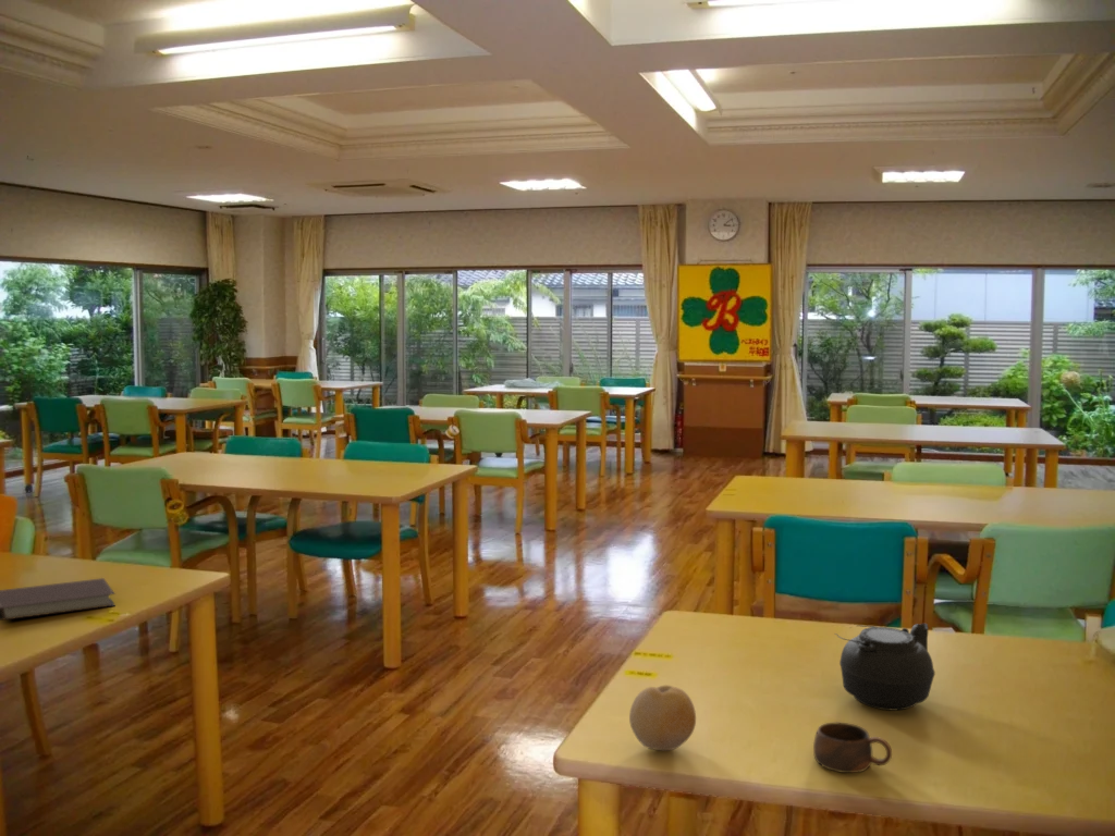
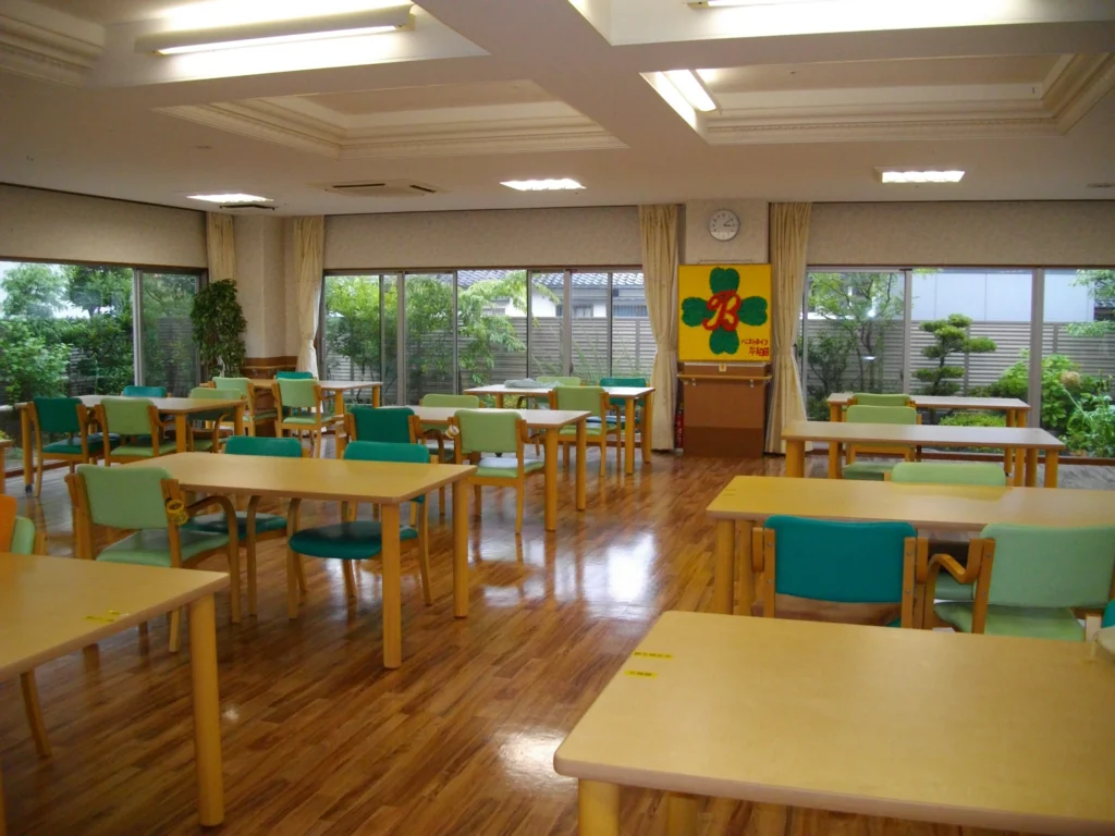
- teapot (892, 664)
- fruit (662, 717)
- notebook (54, 598)
- cup (850, 749)
